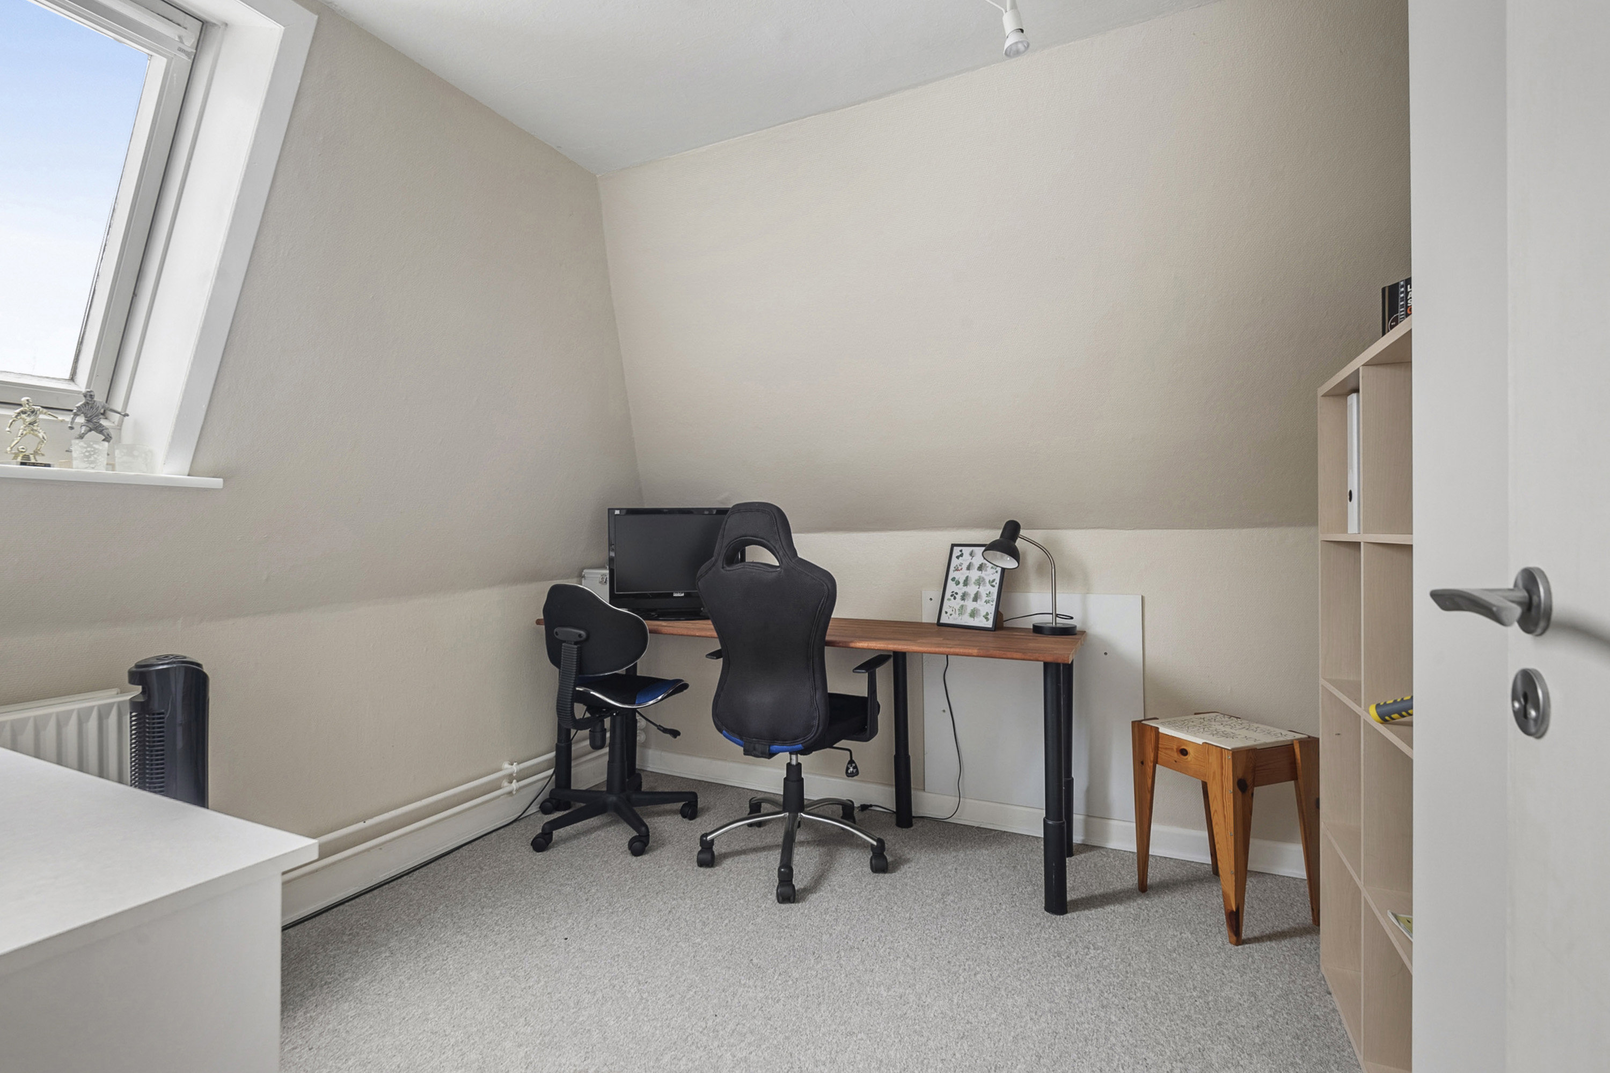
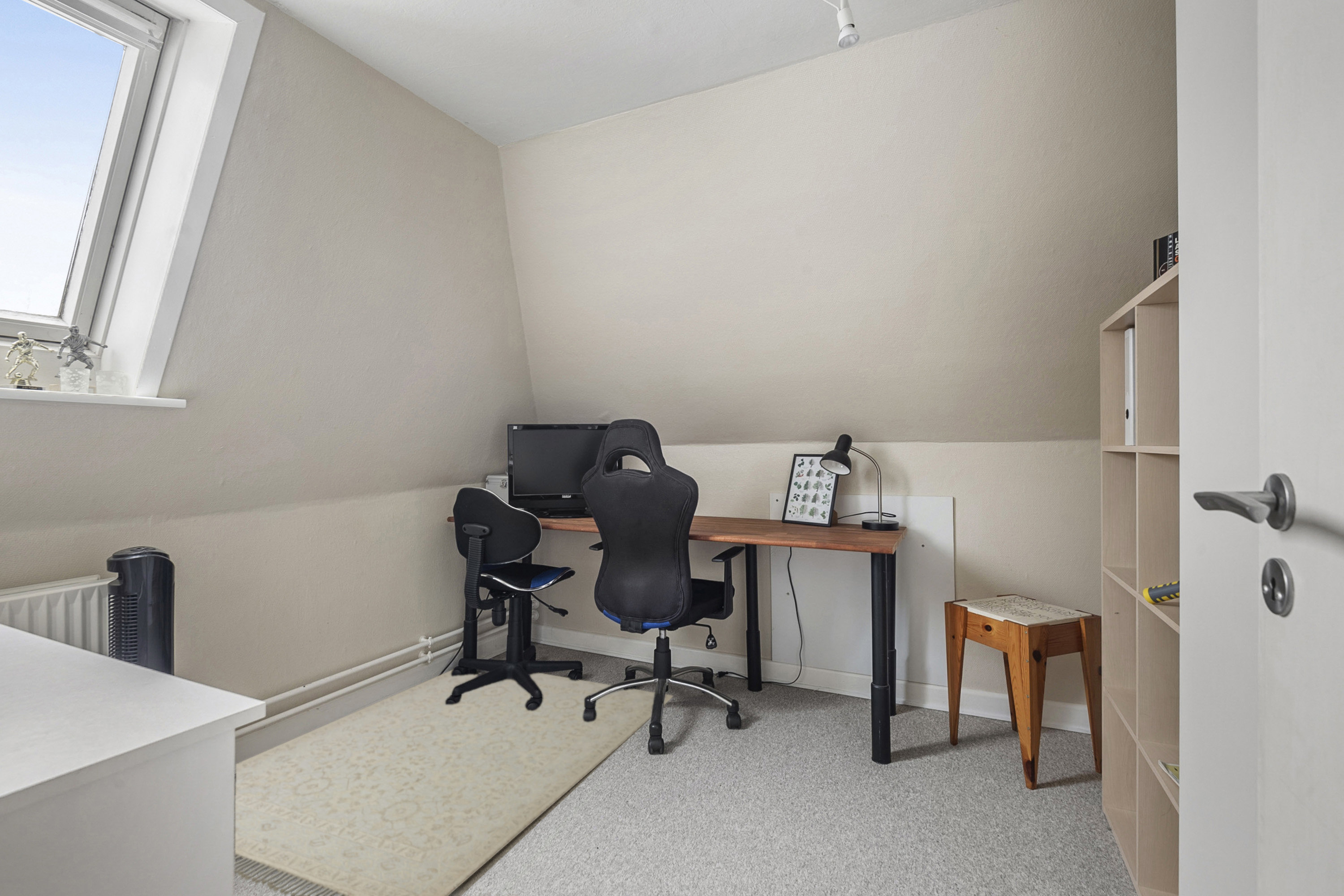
+ rug (457, 741)
